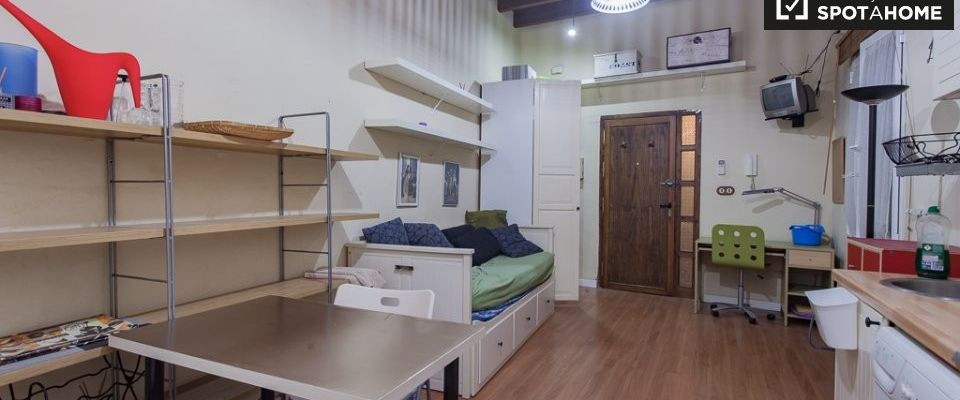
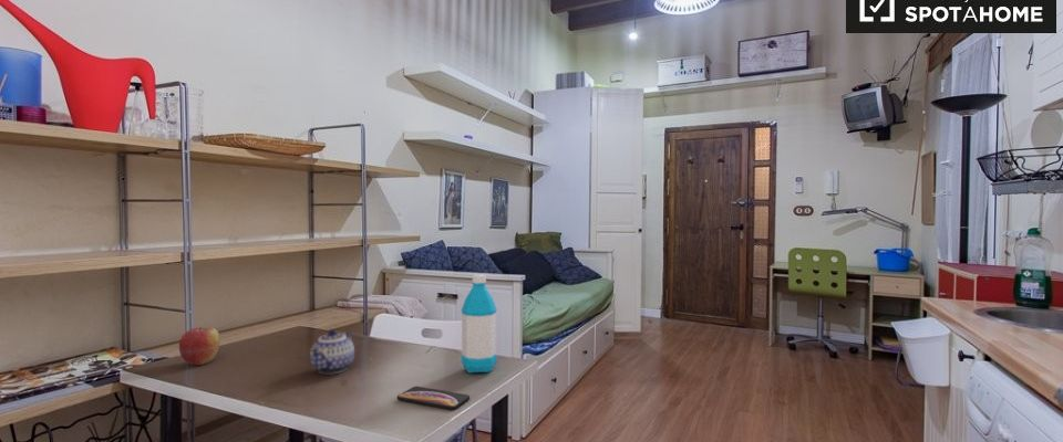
+ smartphone (433, 397)
+ water bottle (478, 323)
+ teapot (332, 349)
+ apple (199, 345)
